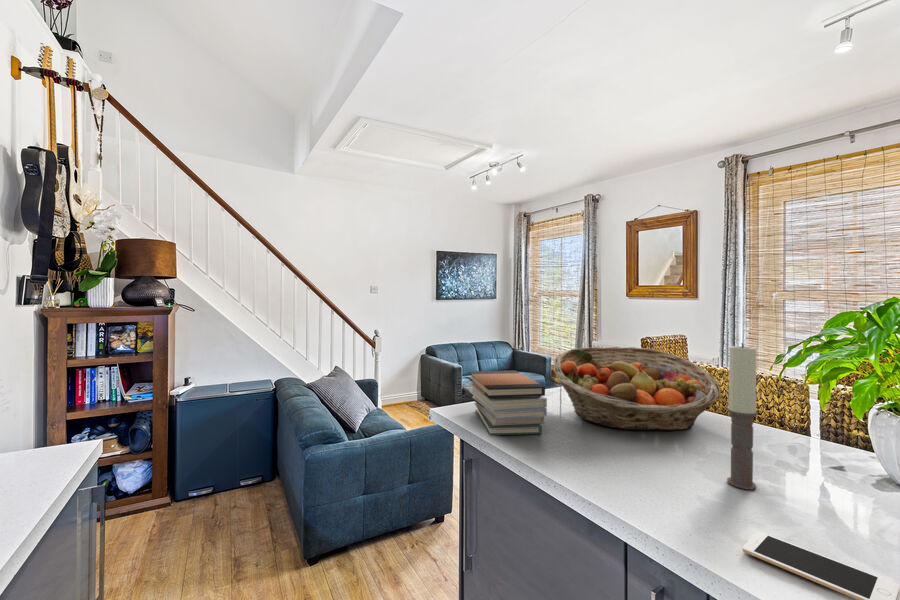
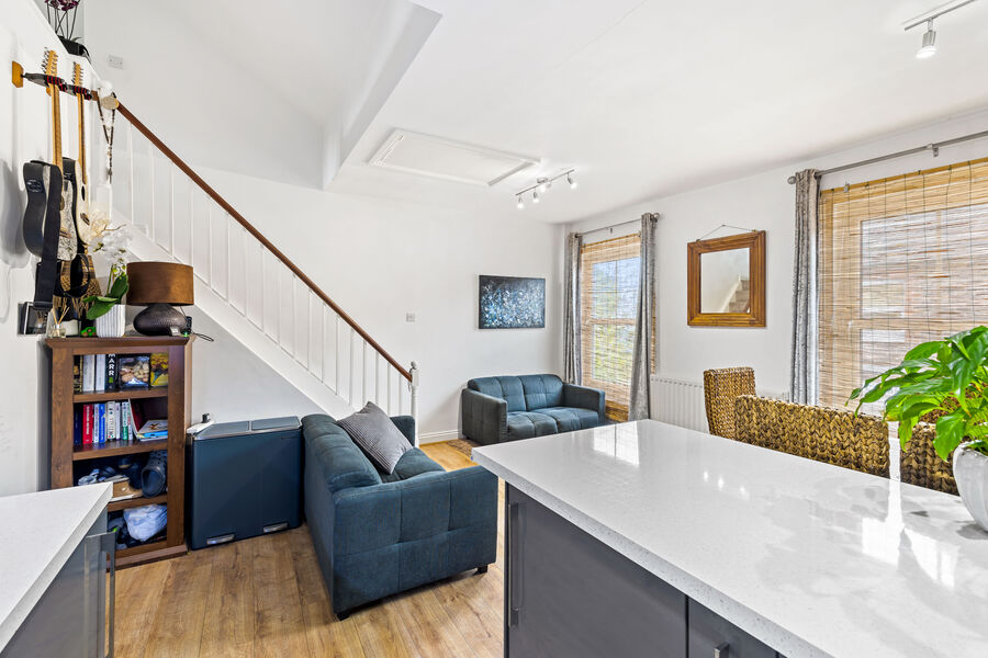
- candle (742, 413)
- fruit basket (630, 384)
- book stack (504, 400)
- cell phone (815, 566)
